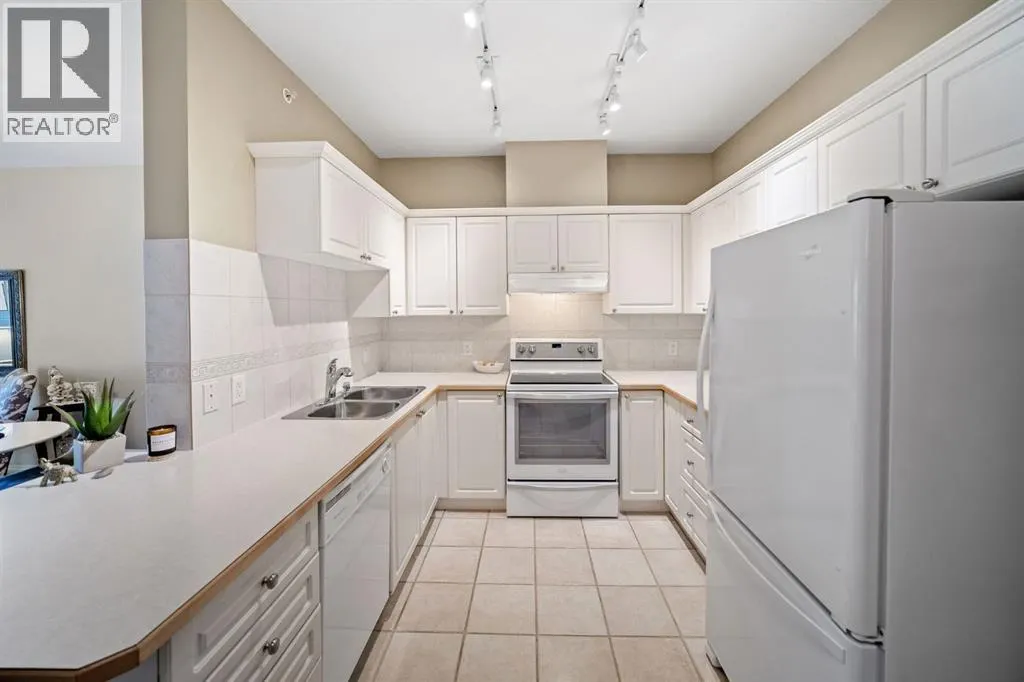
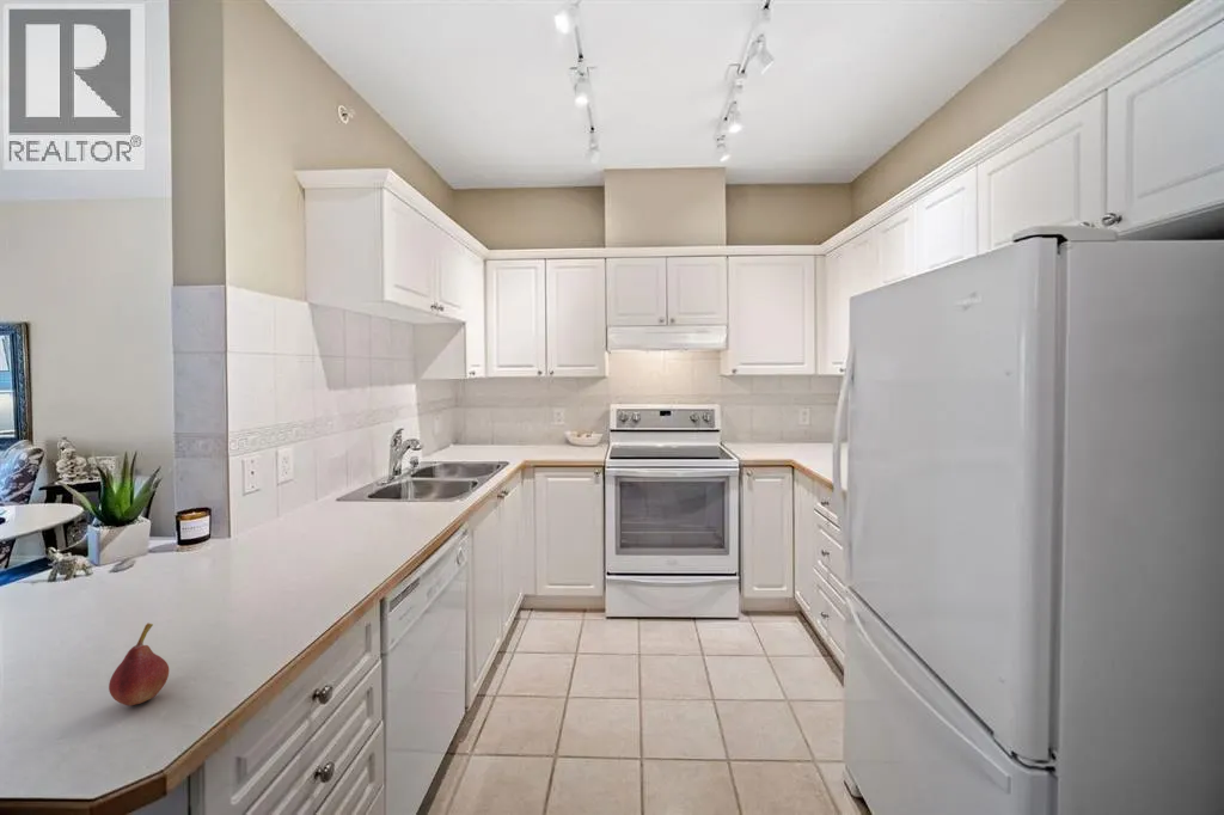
+ fruit (139, 663)
